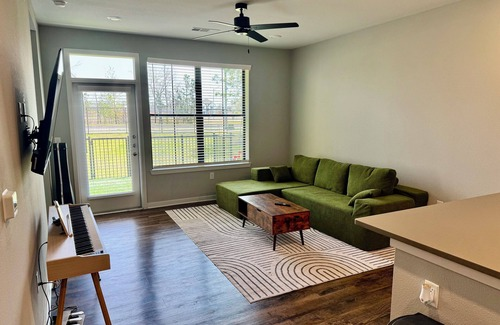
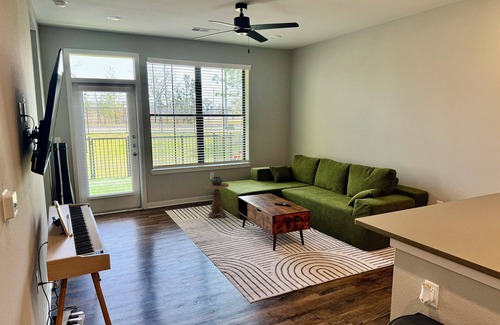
+ side table (217, 196)
